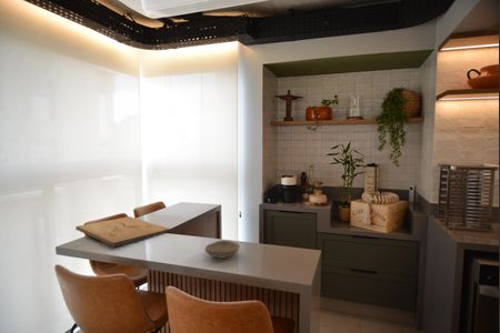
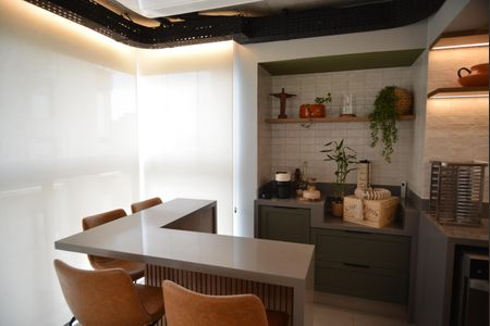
- cutting board (122, 229)
- bowl (222, 251)
